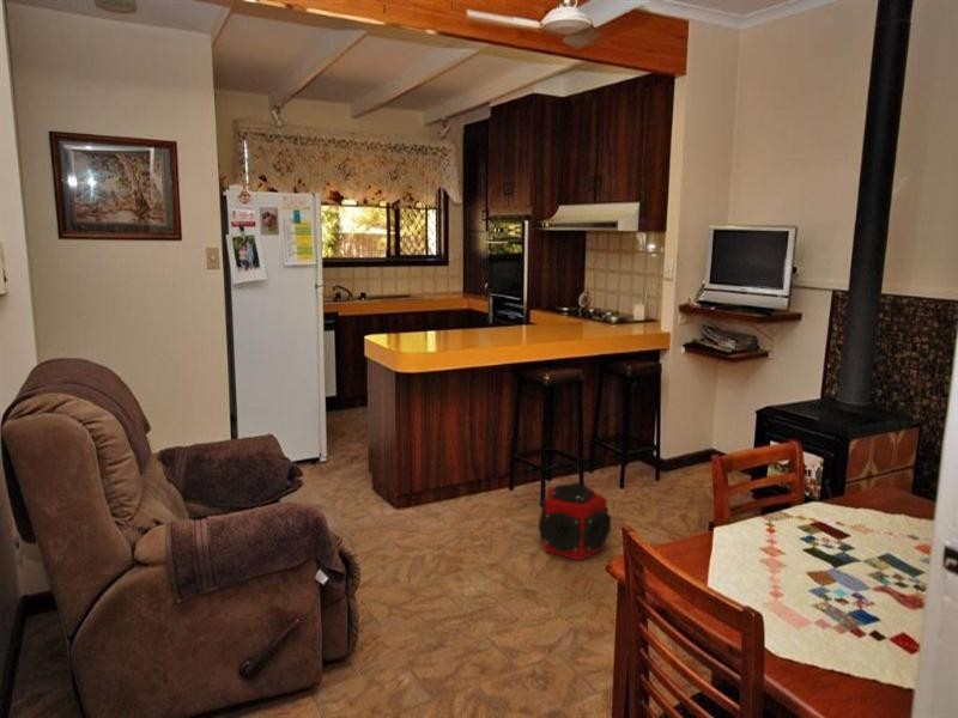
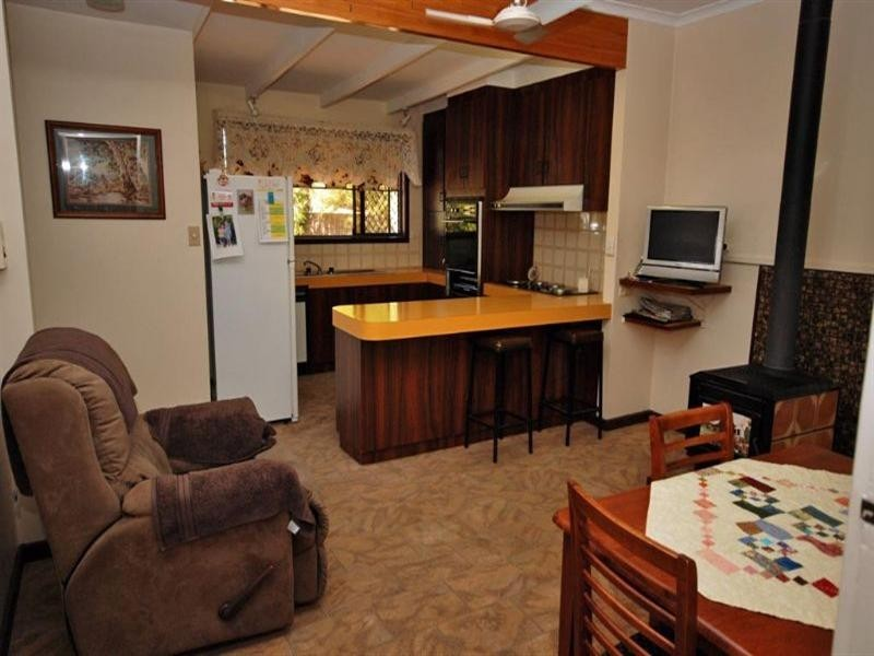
- speaker (574, 517)
